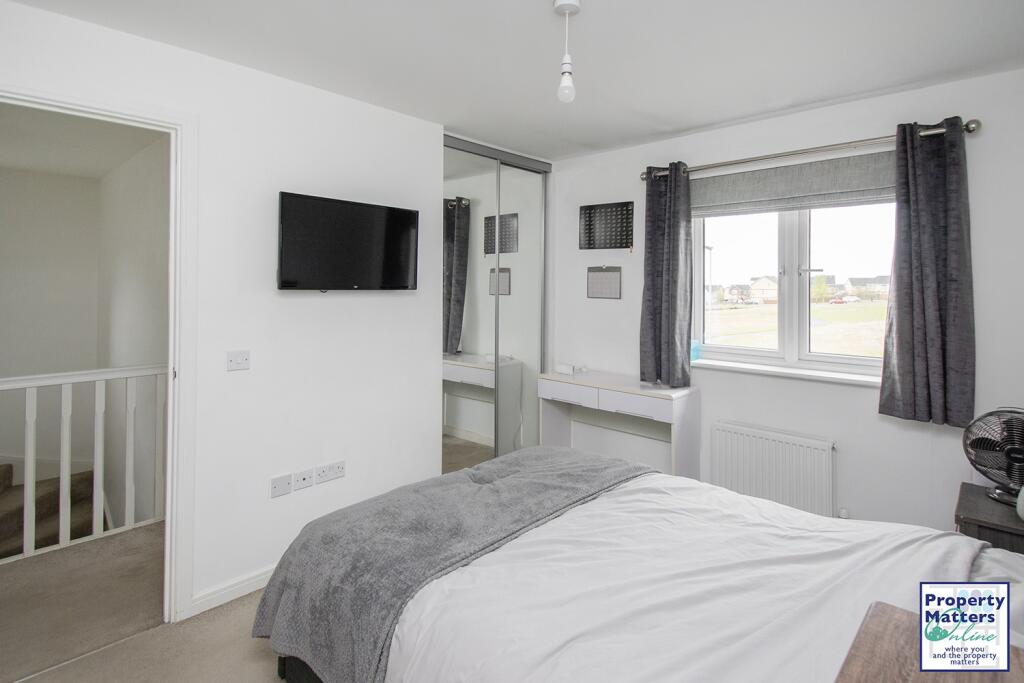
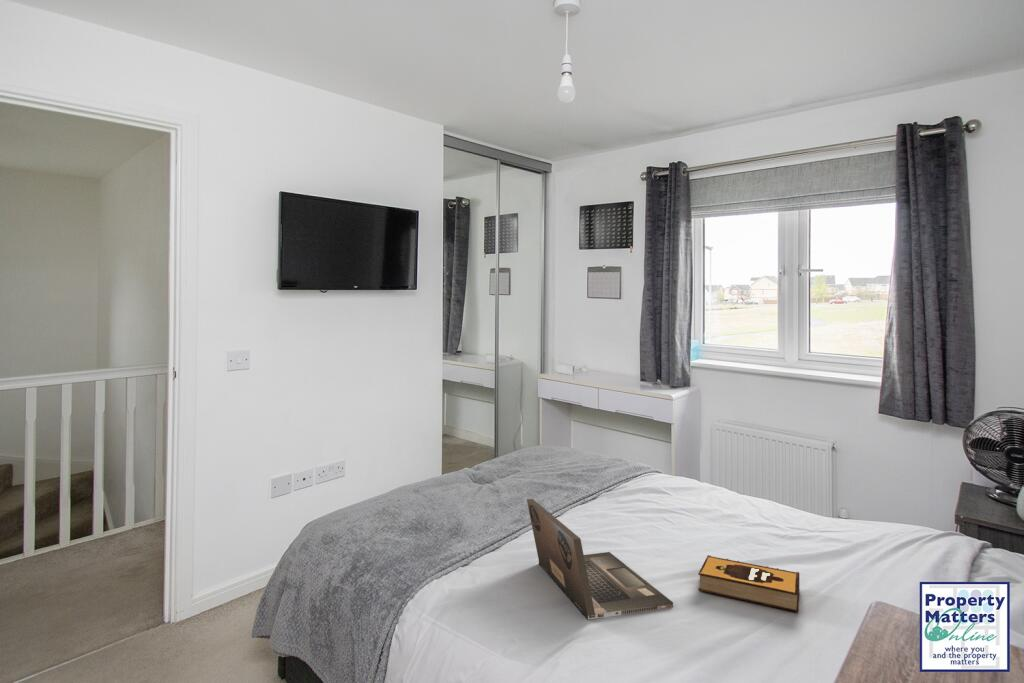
+ hardback book (749, 580)
+ laptop (596, 553)
